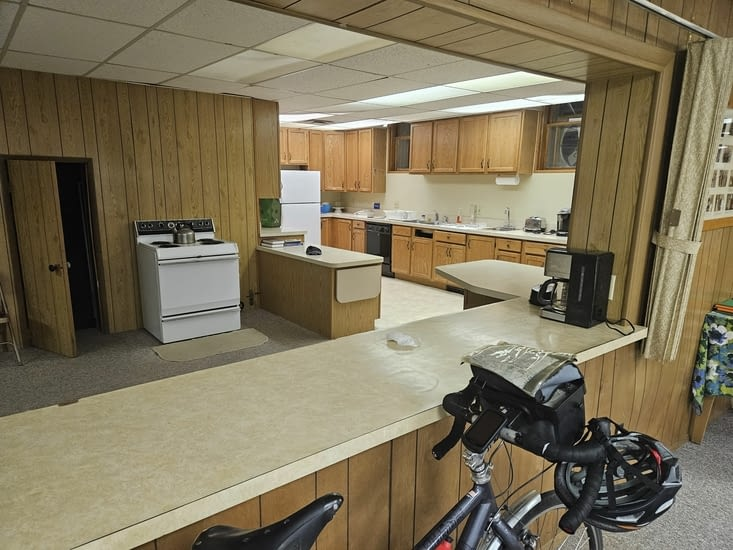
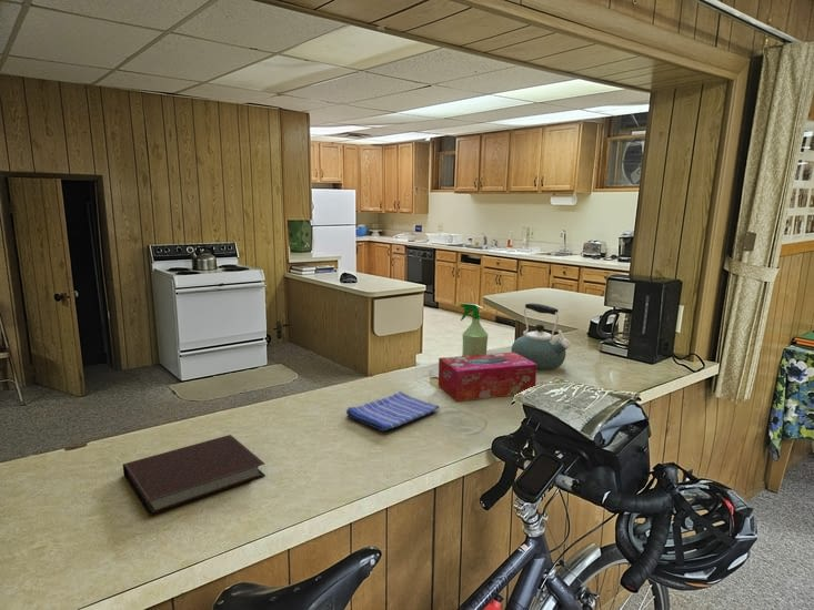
+ tissue box (486, 375)
+ spray bottle (474, 337)
+ dish towel (392, 409)
+ notebook (194, 469)
+ kettle (543, 336)
